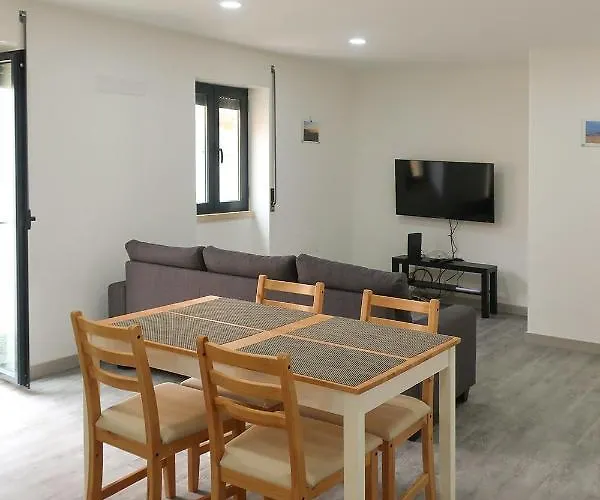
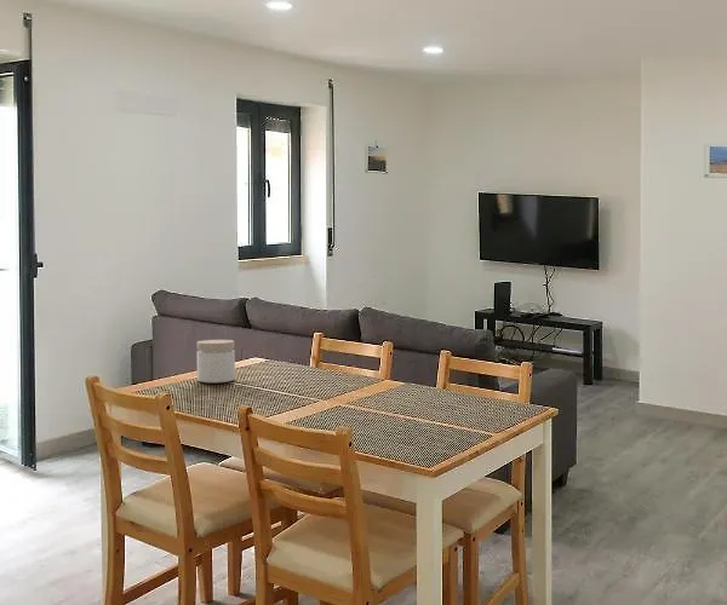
+ jar (216, 361)
